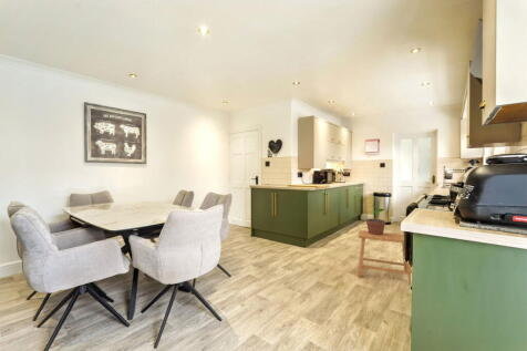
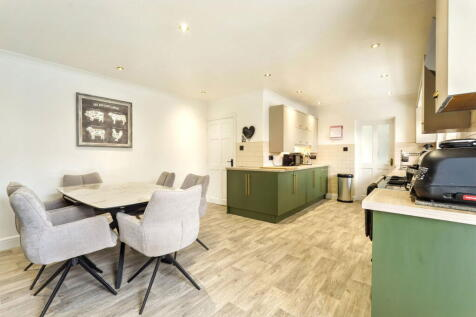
- stool (383, 260)
- potted plant (375, 218)
